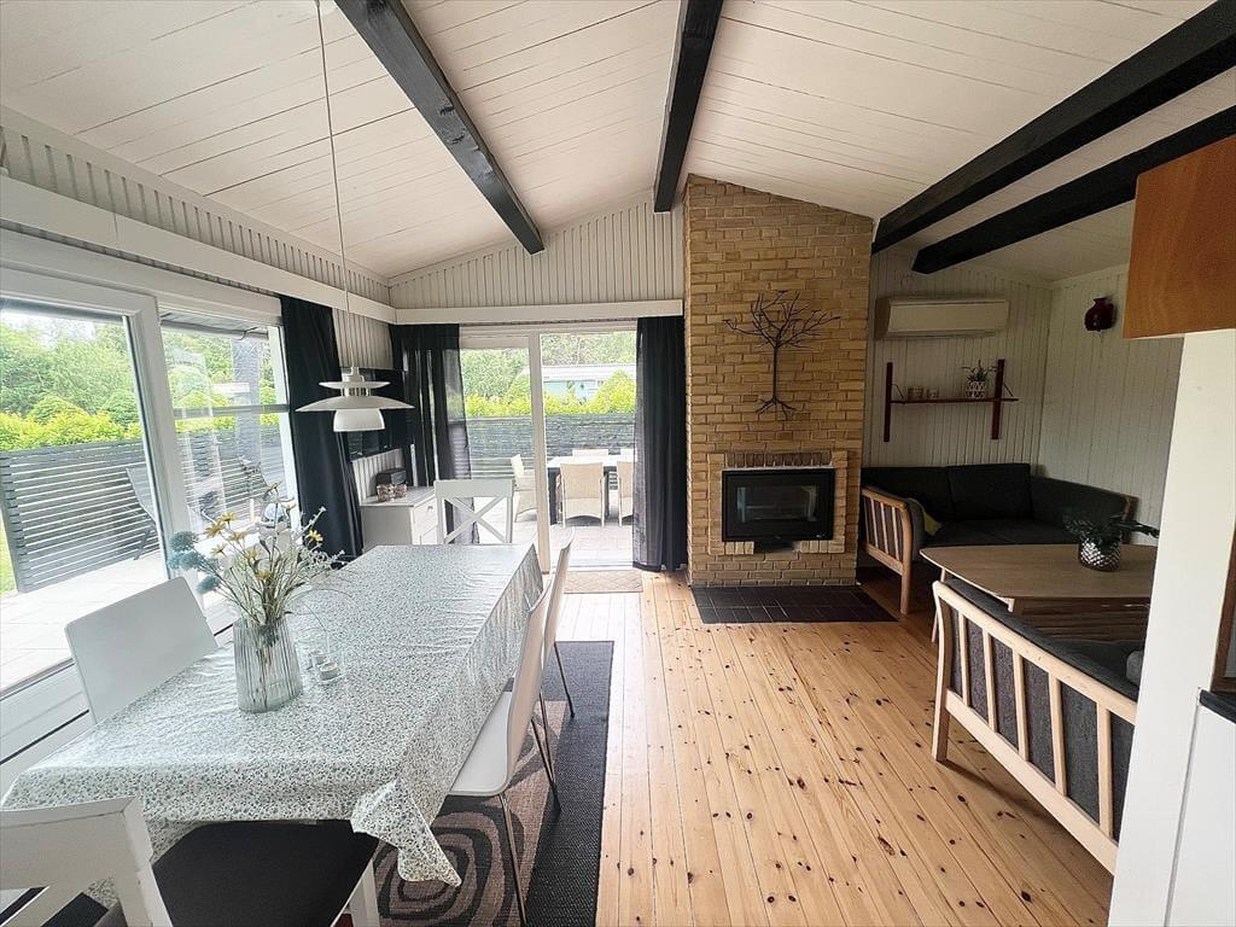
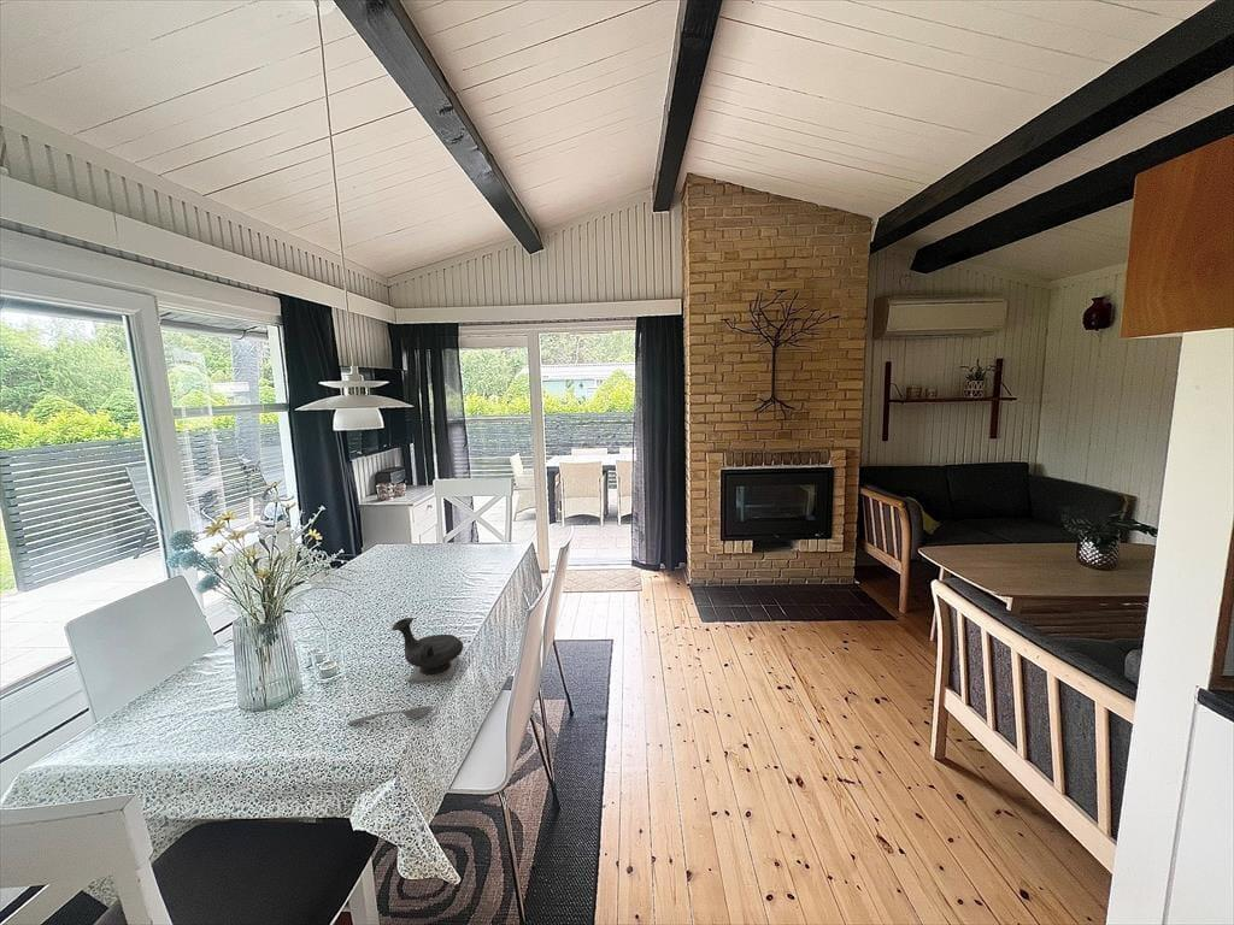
+ teapot (425, 647)
+ soupspoon (389, 713)
